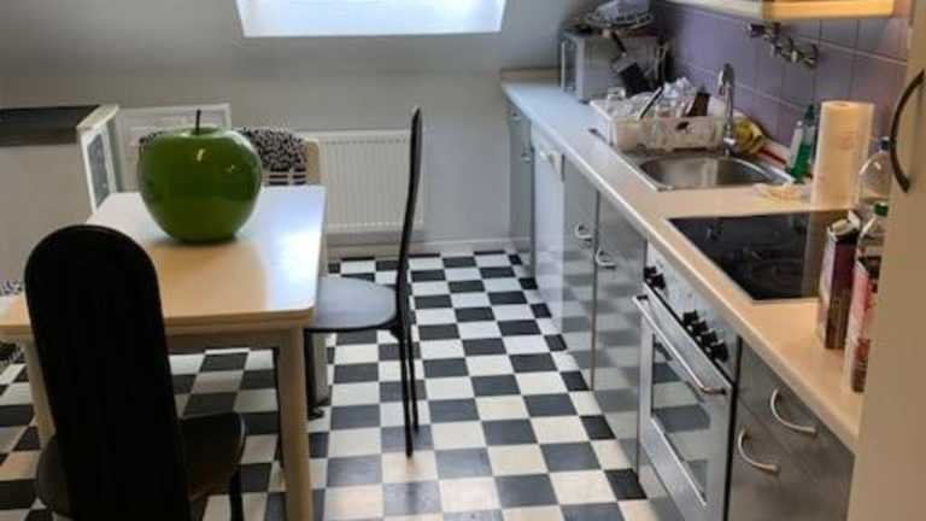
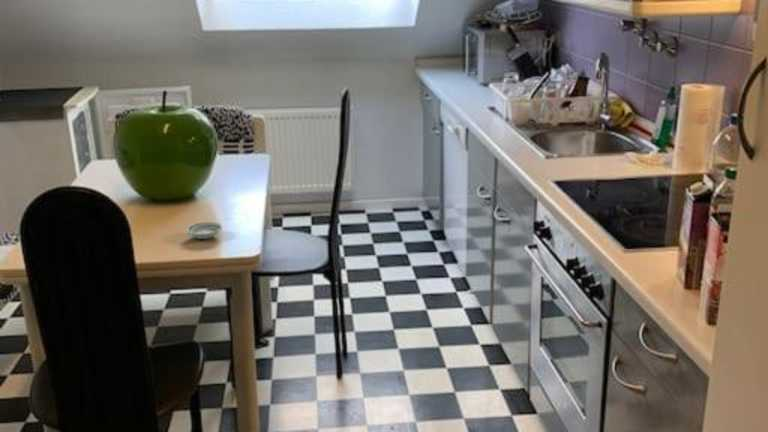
+ saucer (204, 231)
